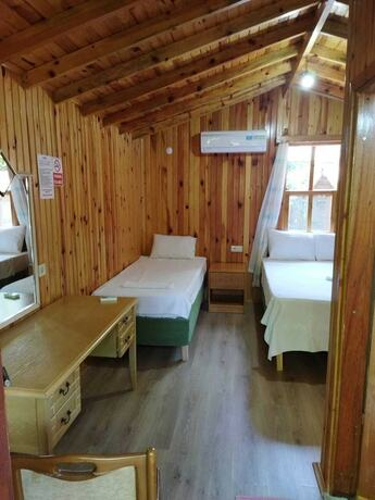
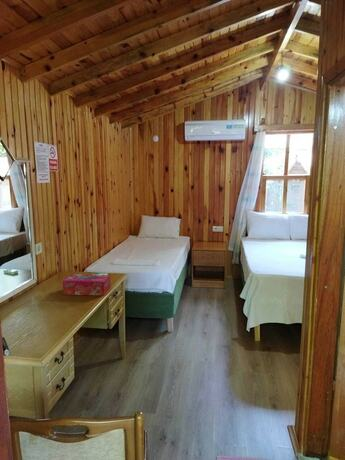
+ tissue box (87, 284)
